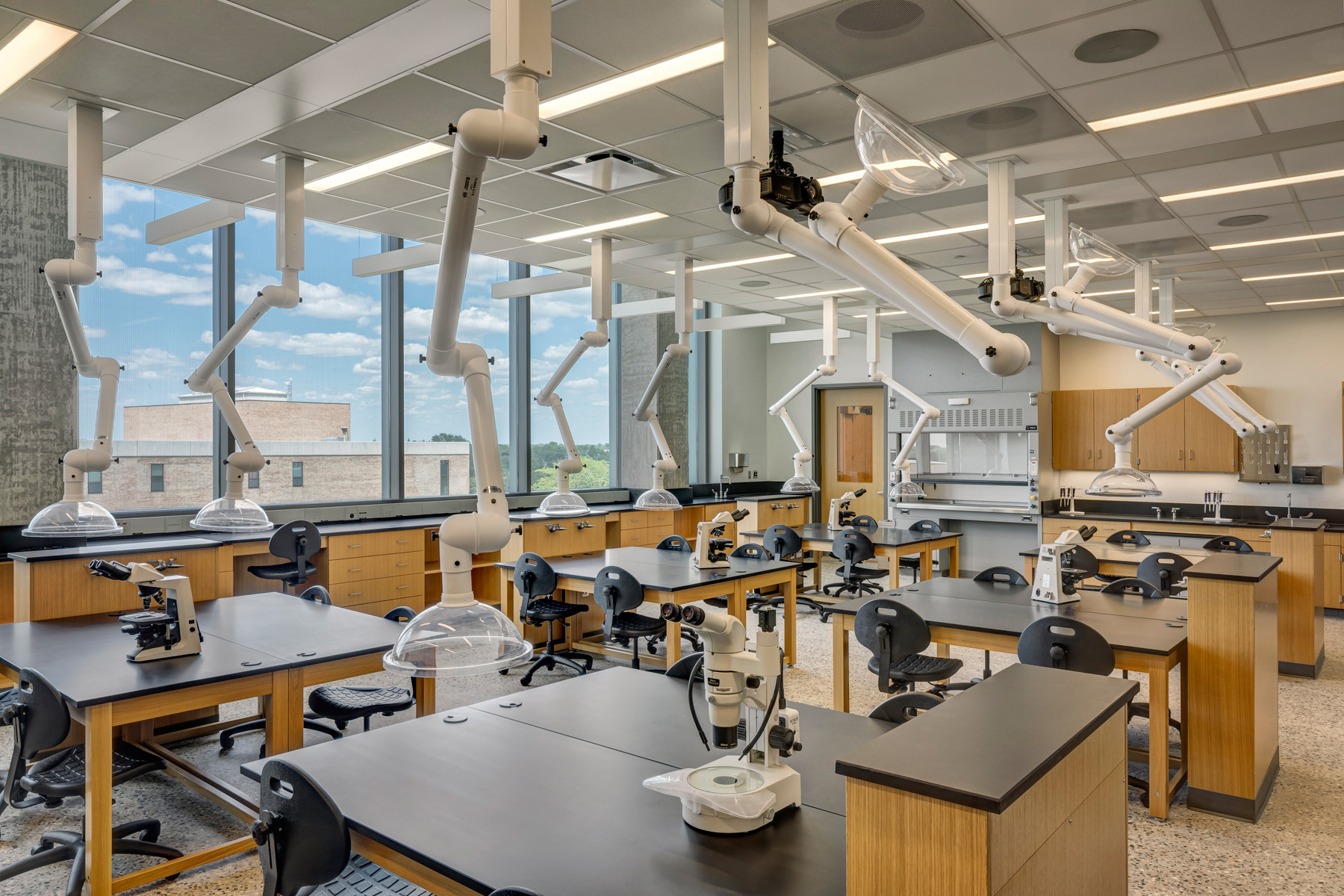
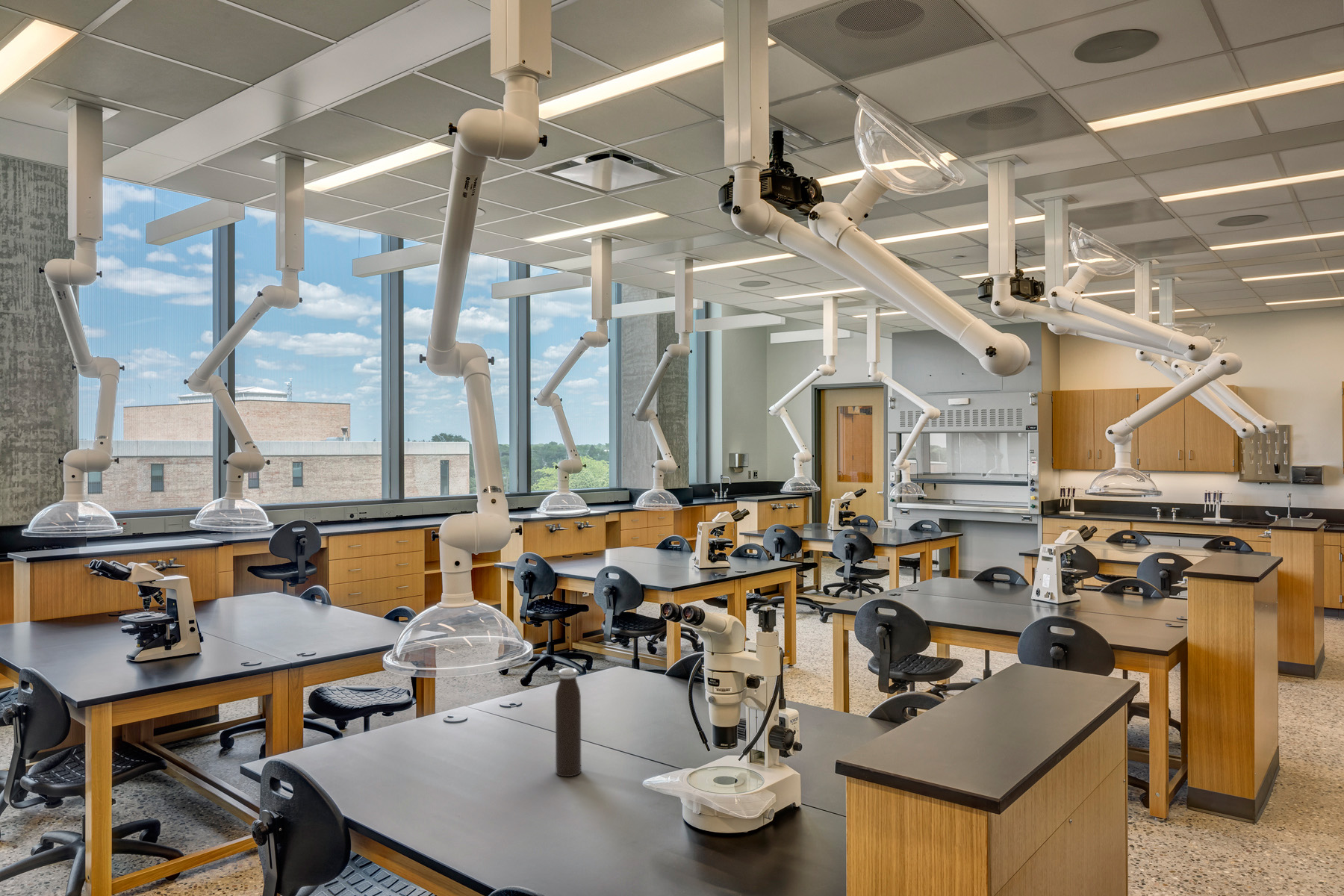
+ water bottle (568, 721)
